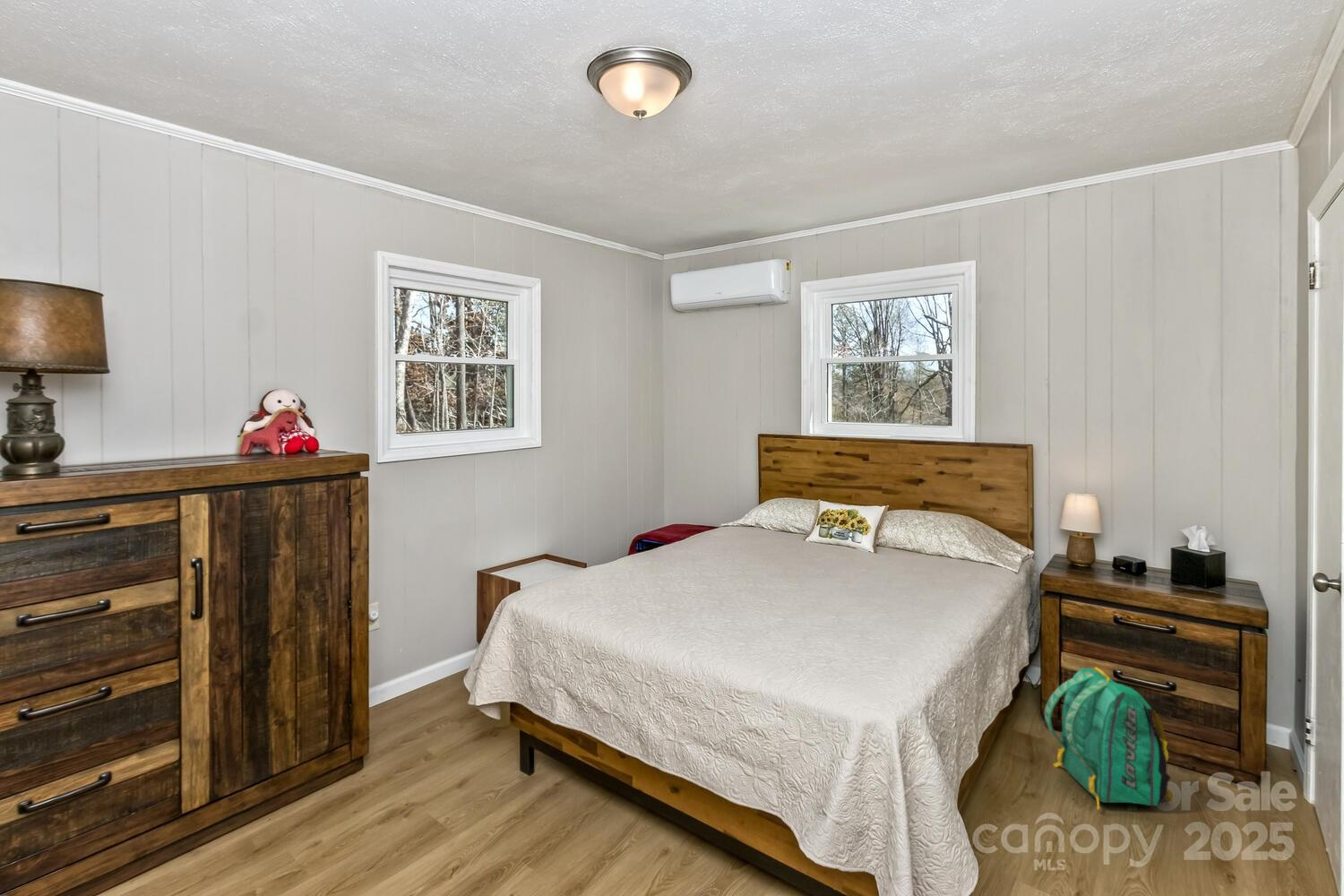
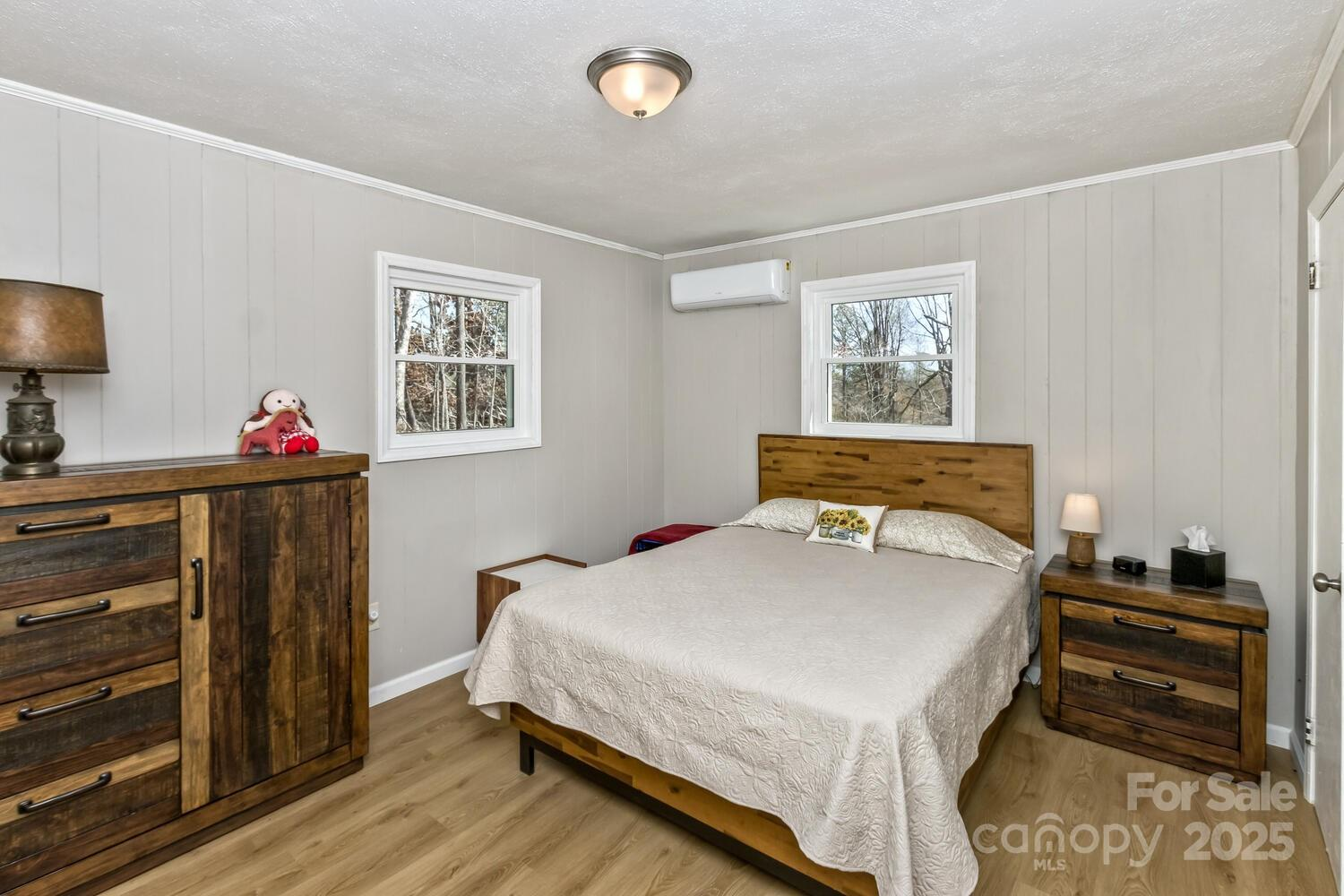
- backpack (1107, 728)
